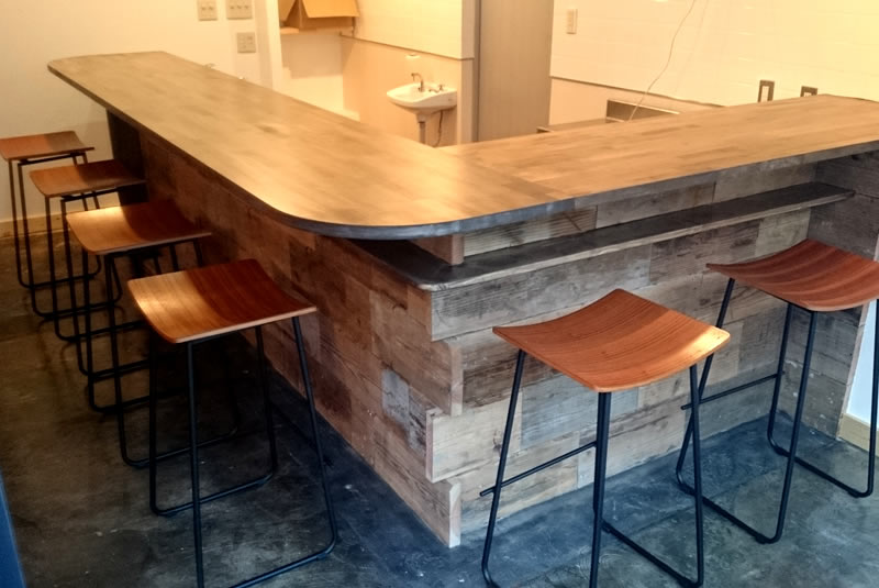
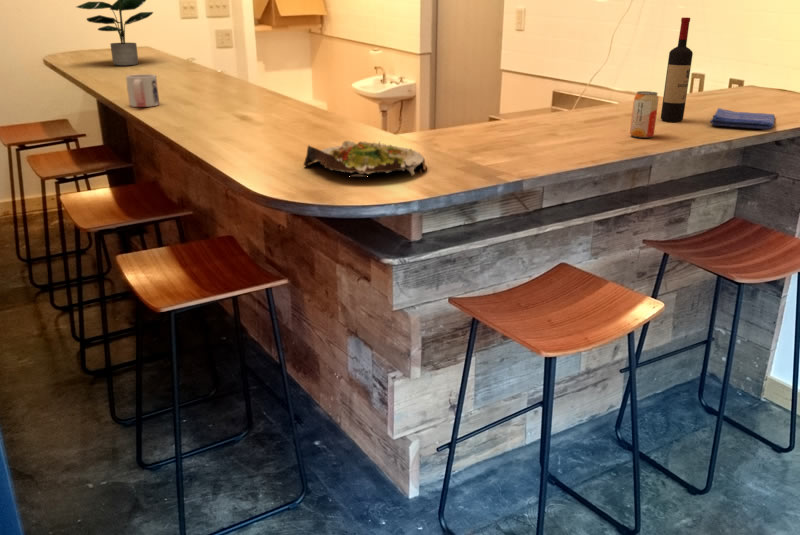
+ potted plant (117, 27)
+ beverage can (644, 114)
+ dish towel (743, 117)
+ salad plate (368, 155)
+ wine bottle (678, 70)
+ mug (141, 91)
